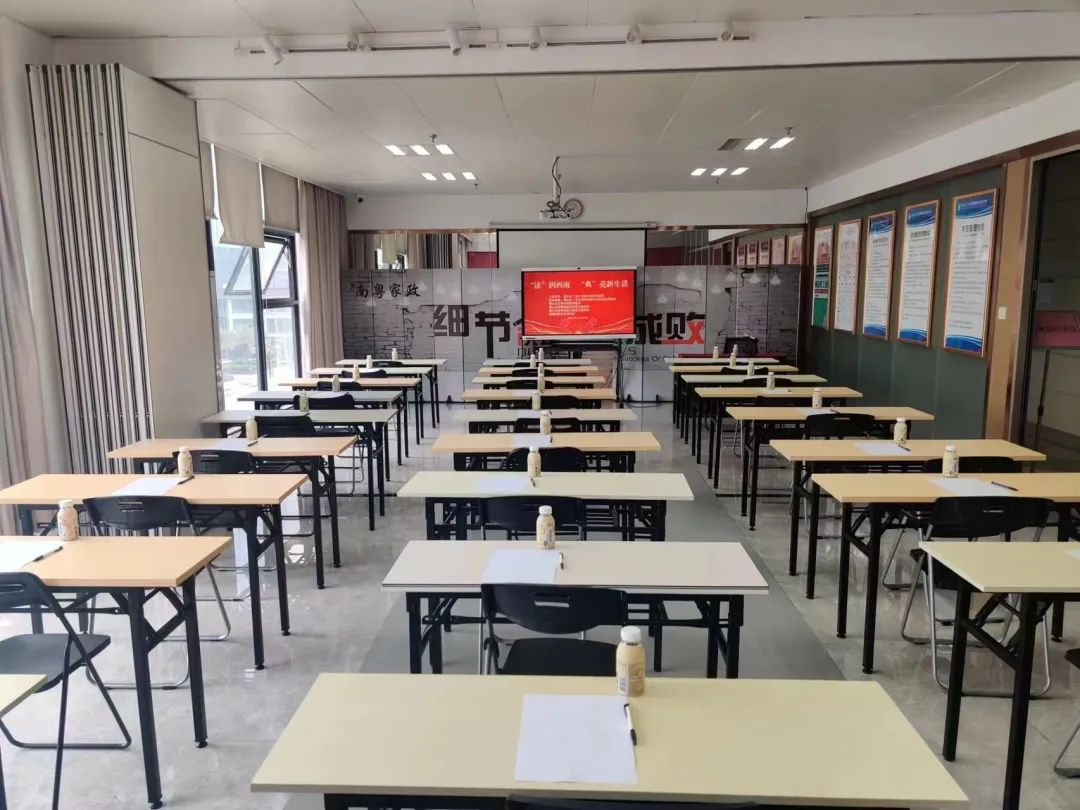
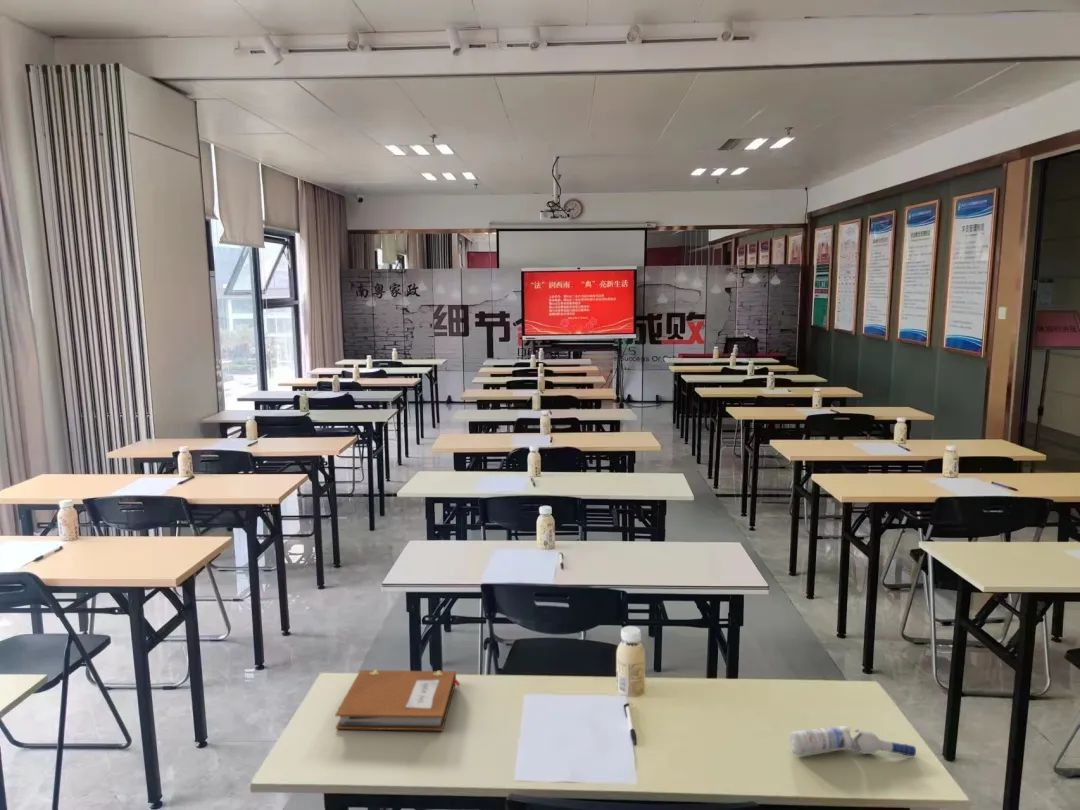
+ water bottle (852, 742)
+ notebook (402, 697)
